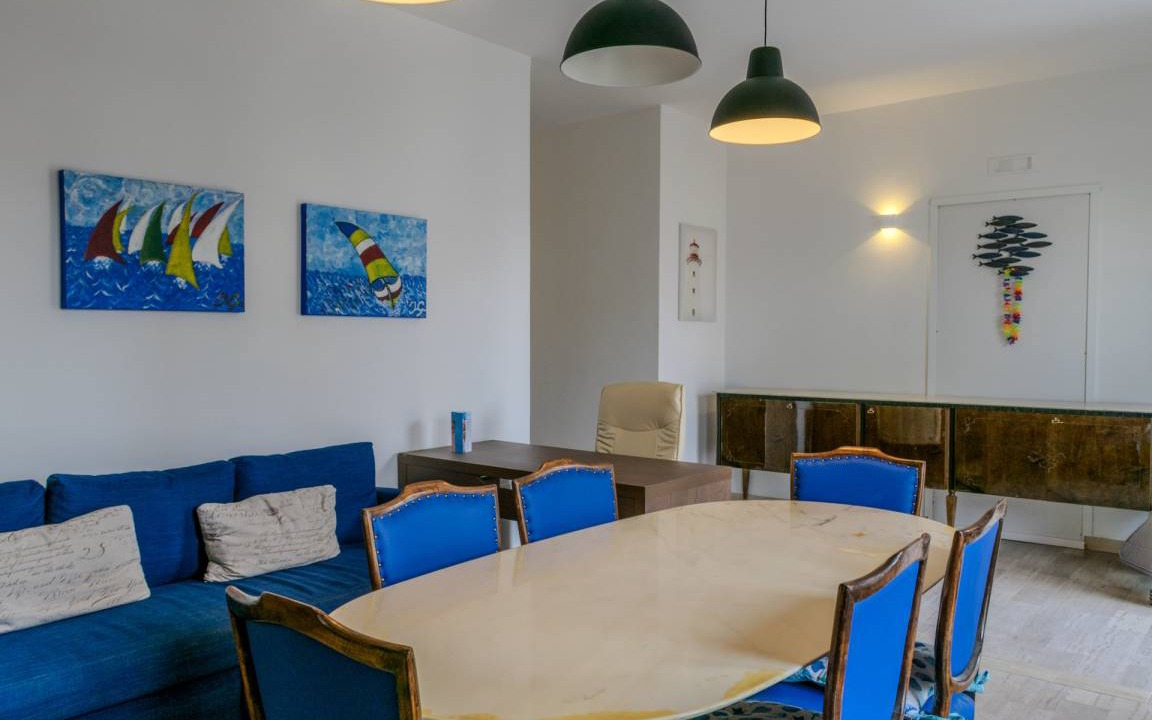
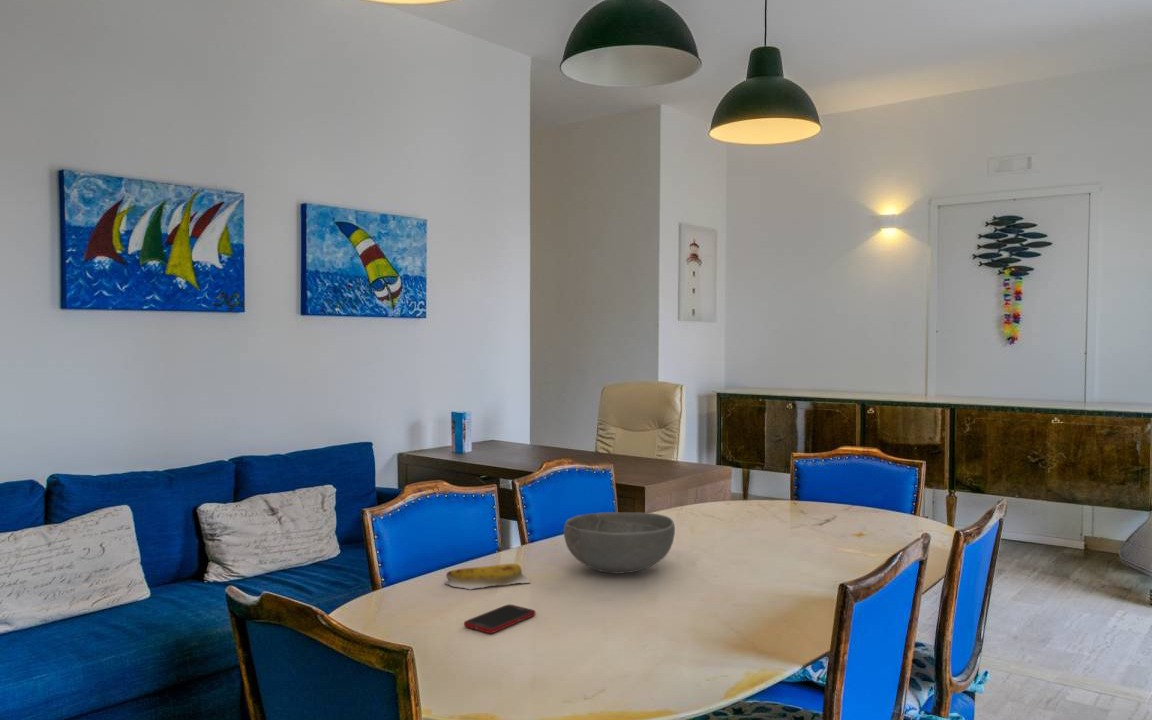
+ banana (490, 572)
+ cell phone (500, 618)
+ bowl (619, 545)
